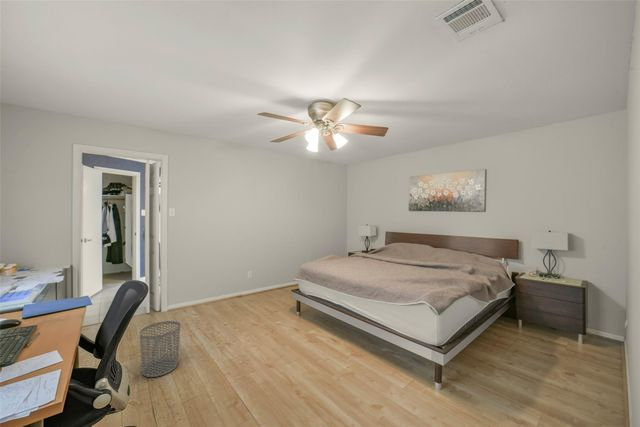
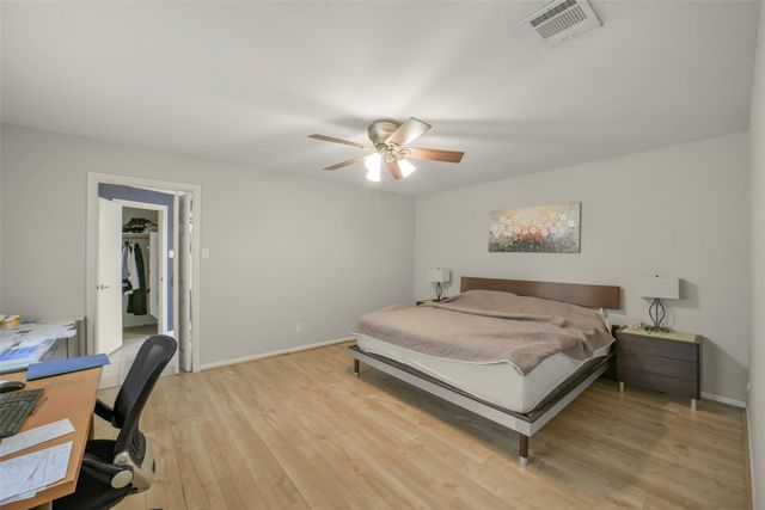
- waste bin (160, 348)
